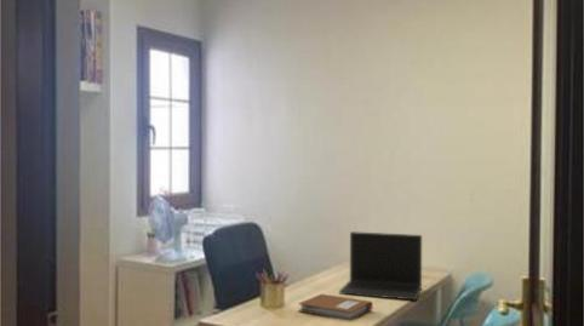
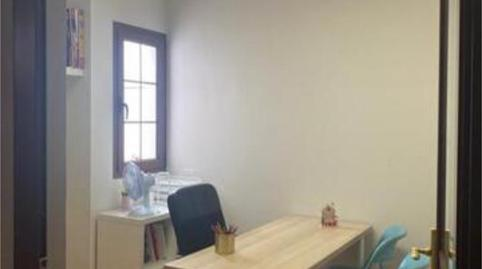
- laptop (380, 263)
- notebook (337, 305)
